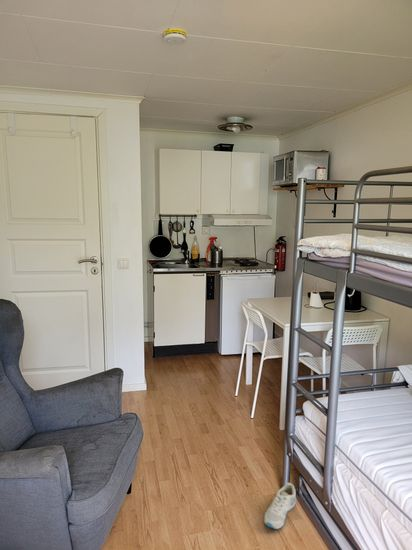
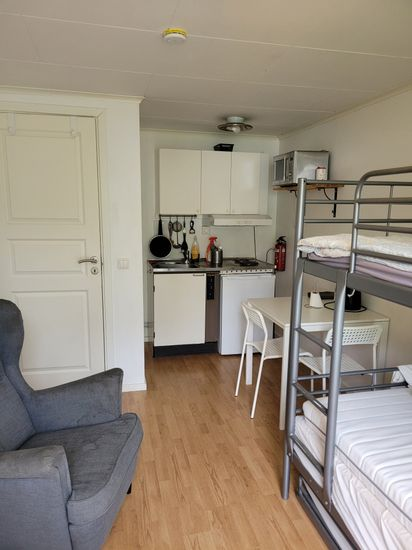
- sneaker (280, 505)
